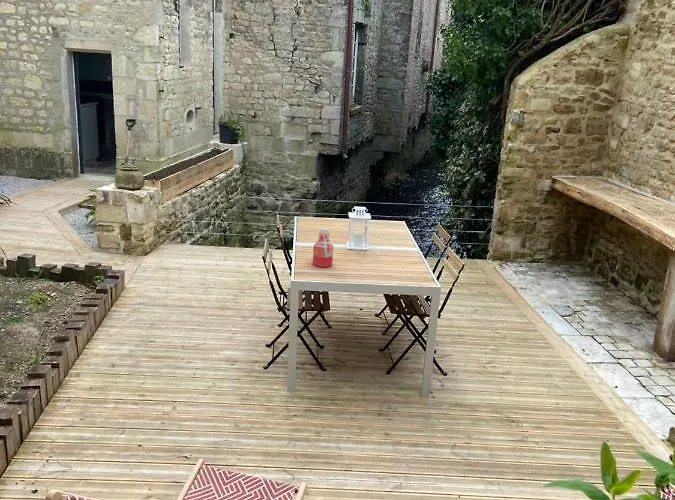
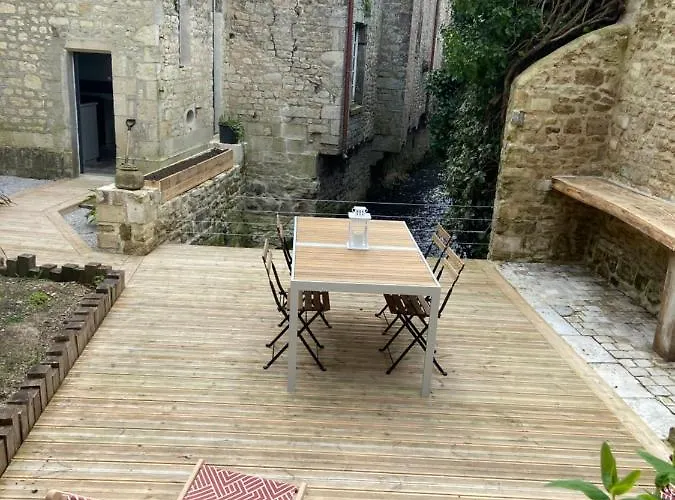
- bottle (323, 246)
